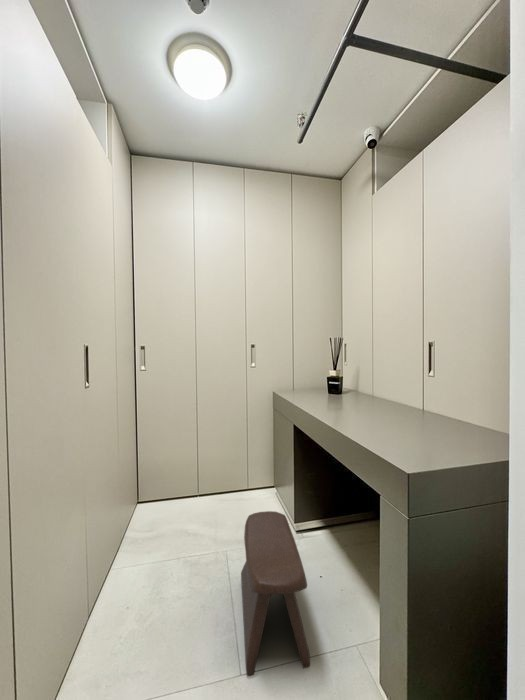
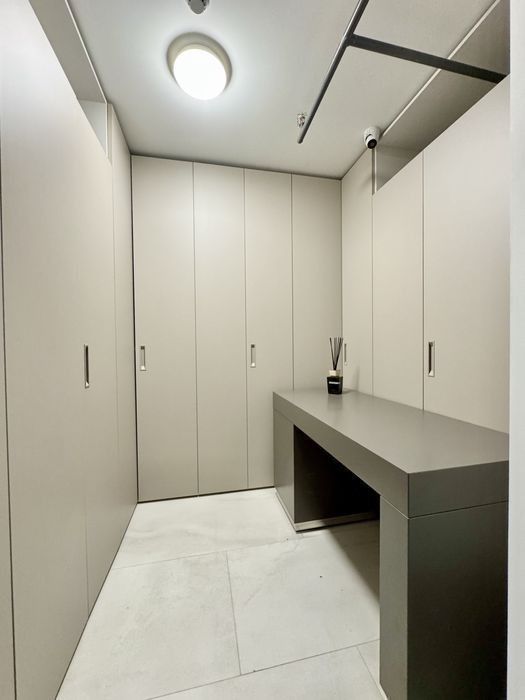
- stool (270, 578)
